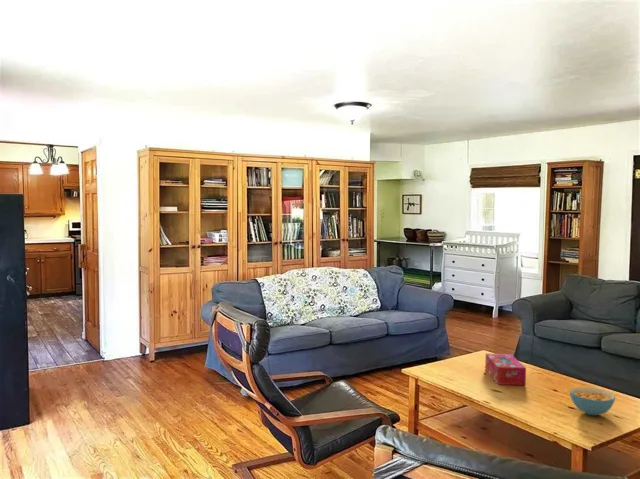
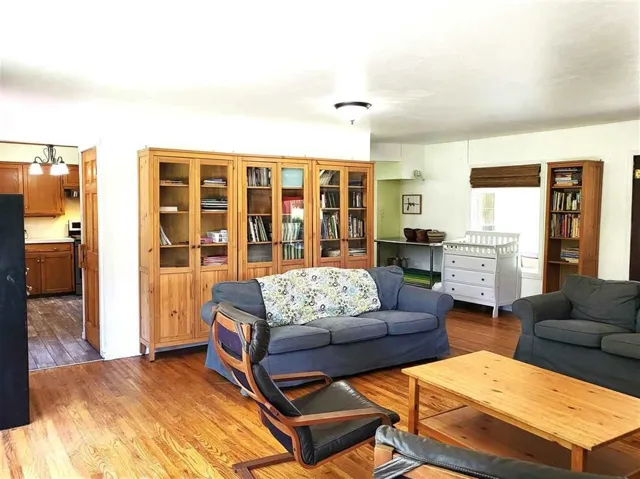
- tissue box (504, 368)
- cereal bowl (591, 403)
